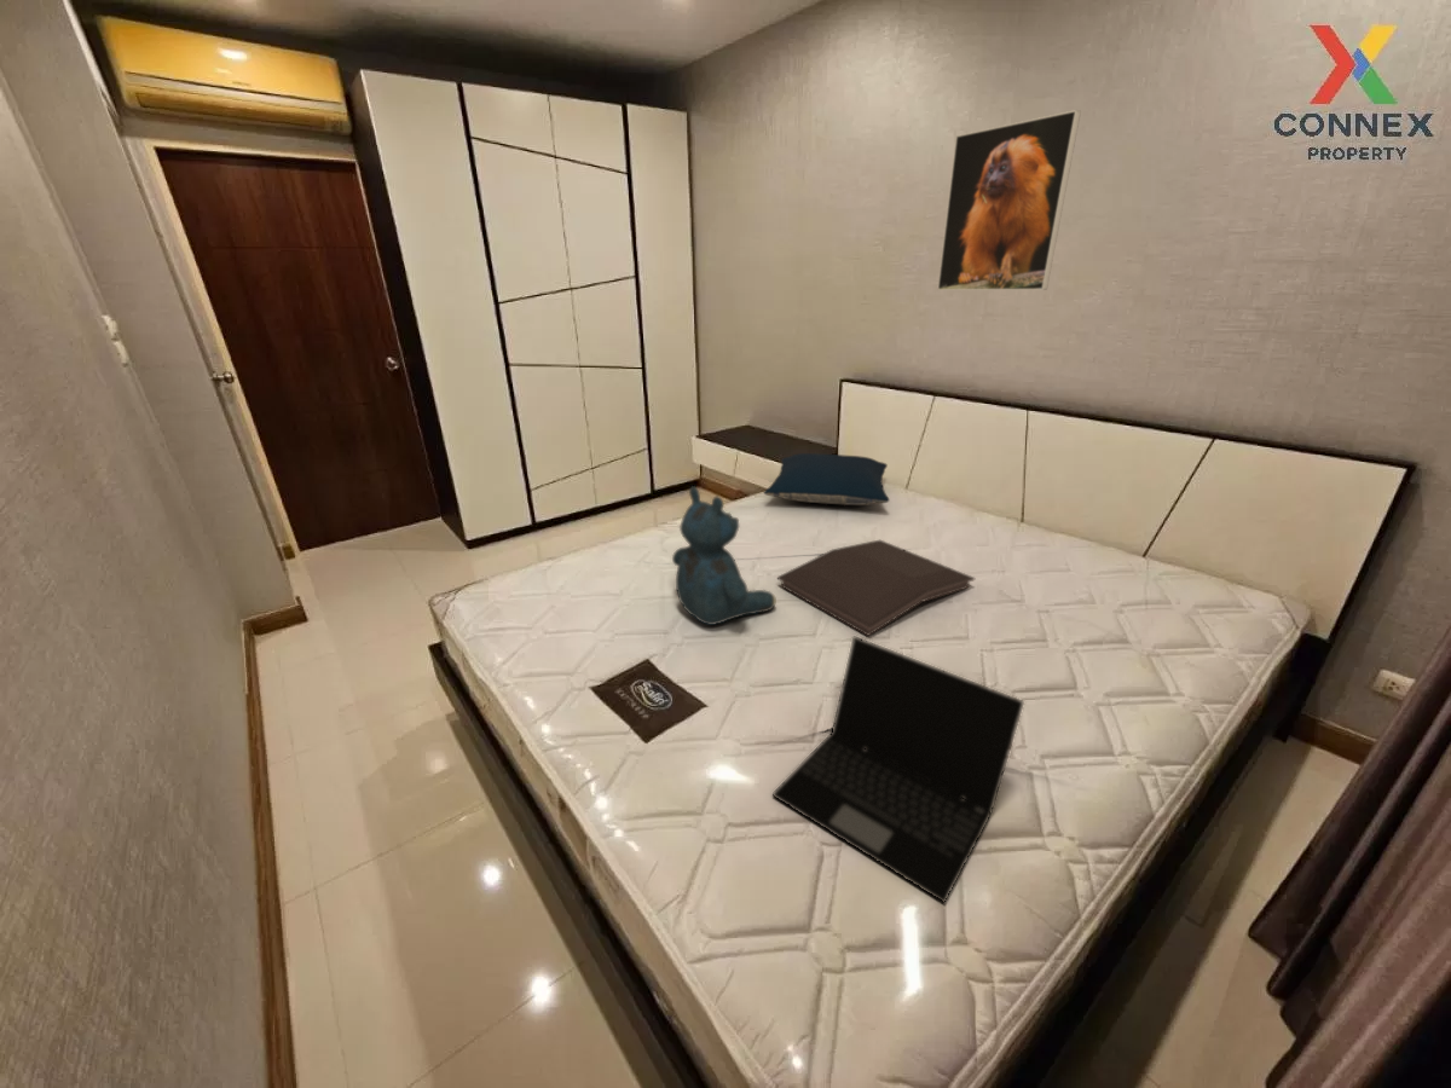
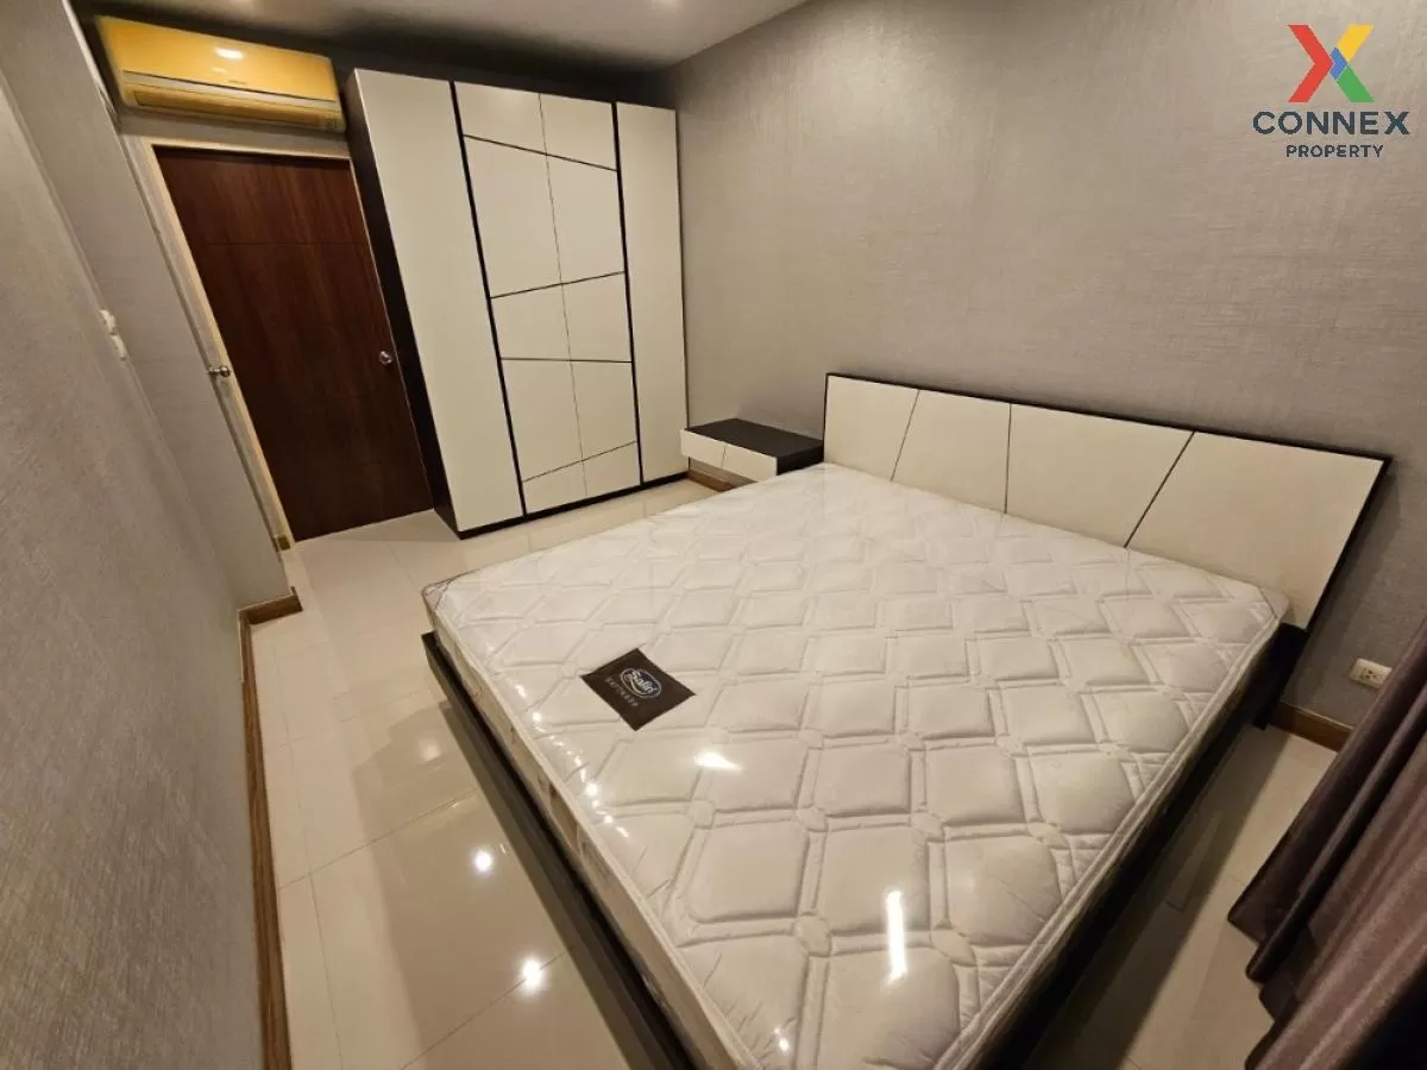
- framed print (1000, 210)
- serving tray (875, 574)
- teddy bear (723, 551)
- laptop (892, 751)
- pillow (829, 478)
